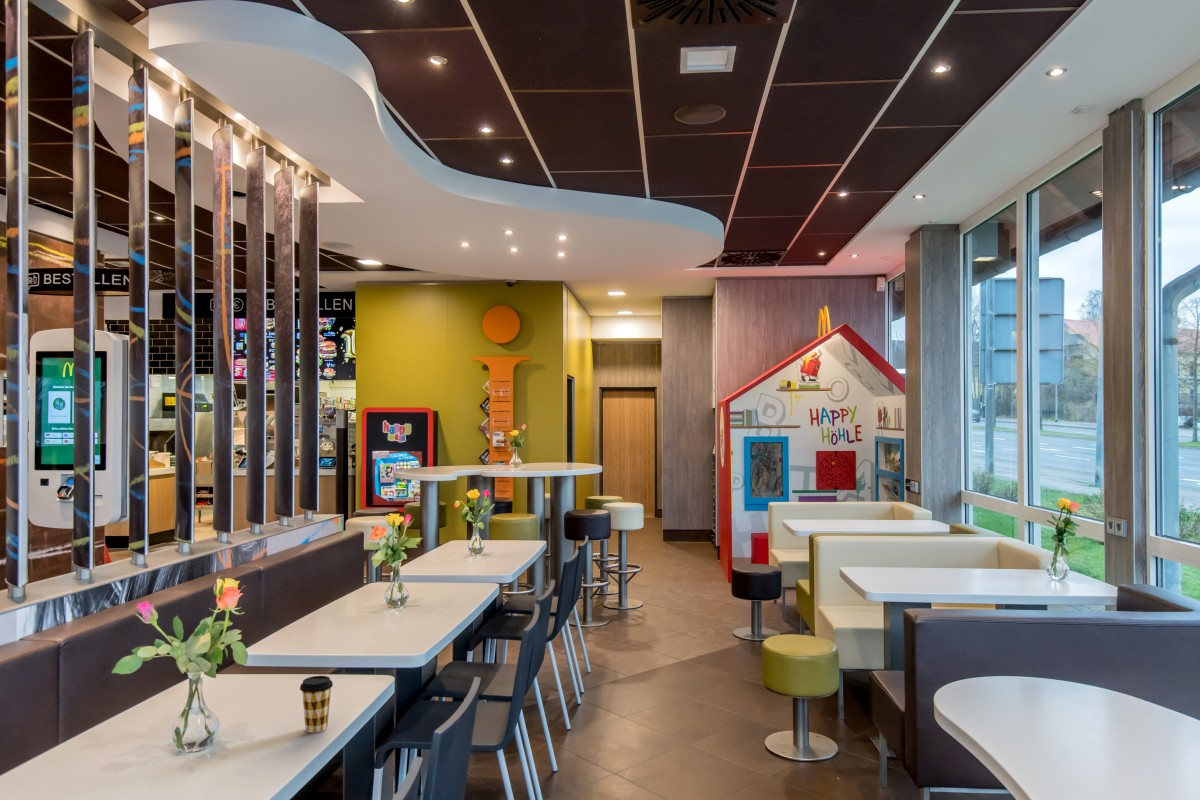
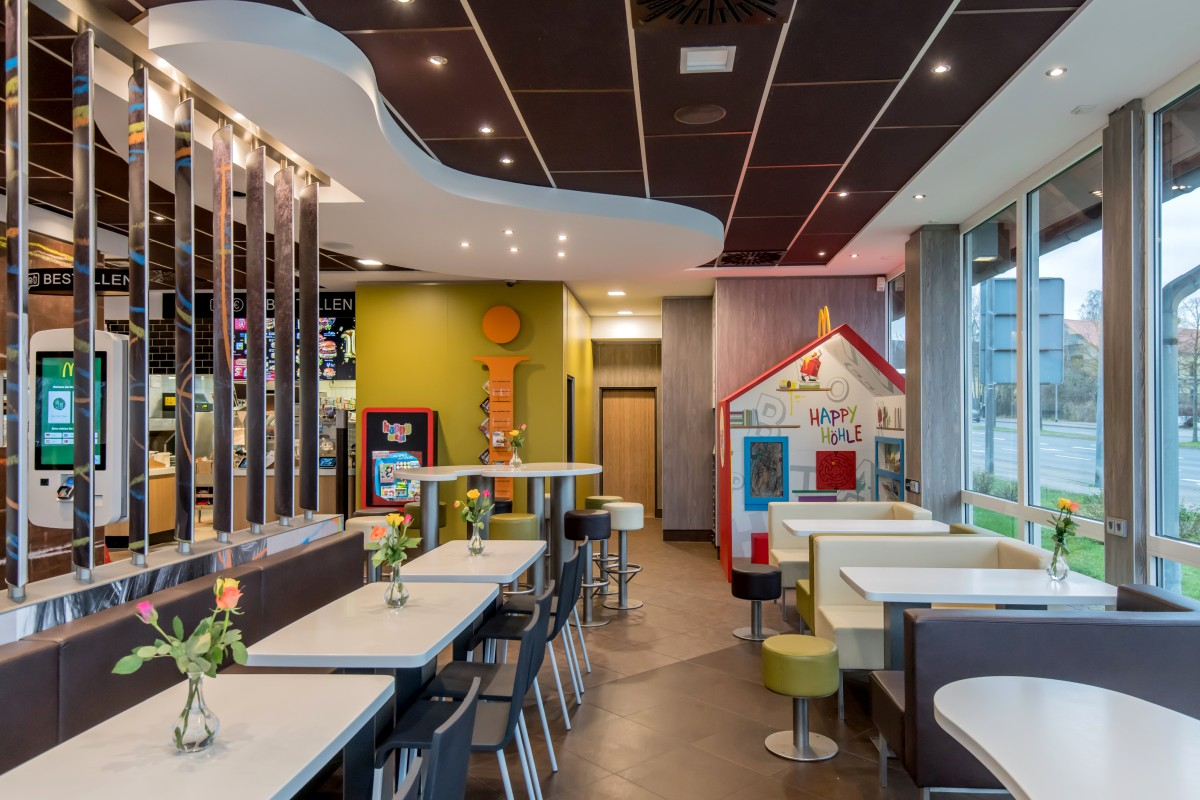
- coffee cup (316, 704)
